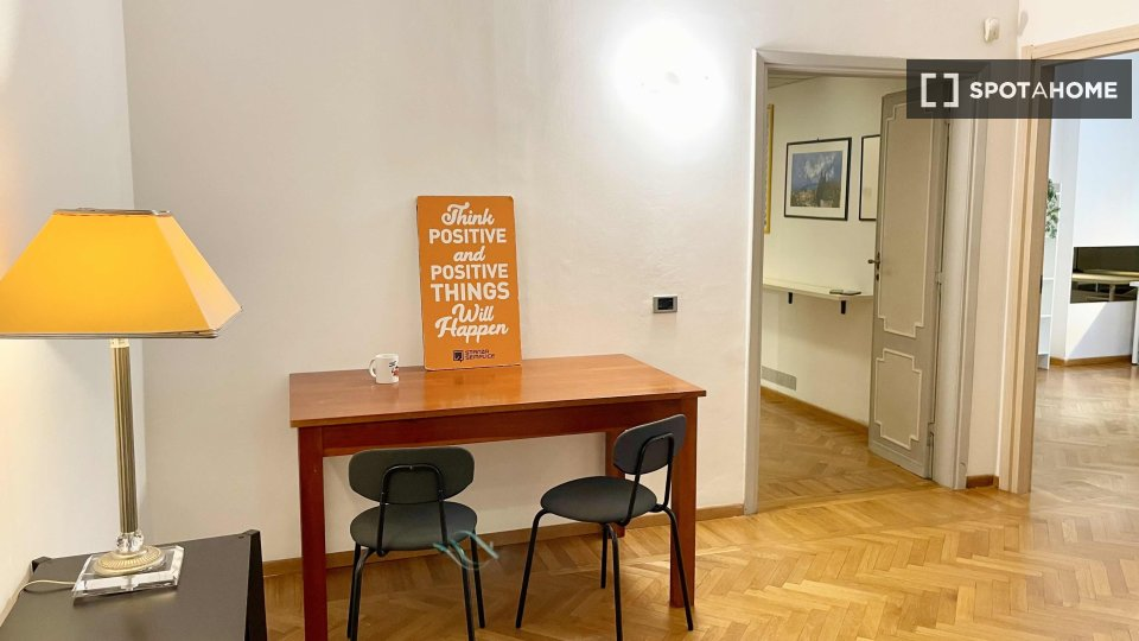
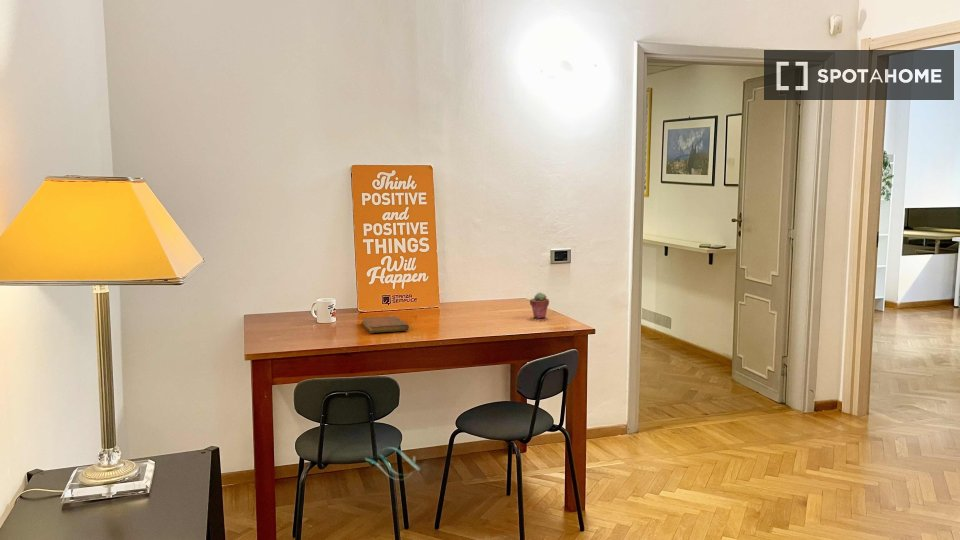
+ notebook (384, 324)
+ potted succulent (539, 304)
